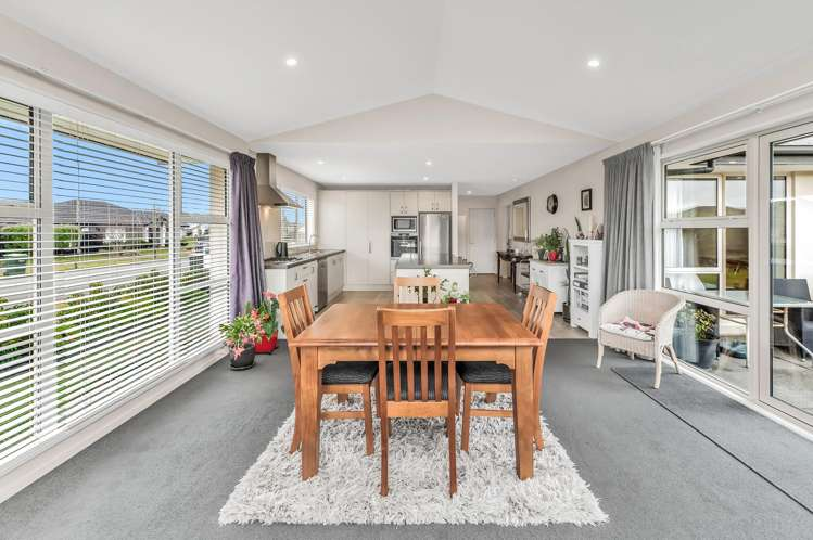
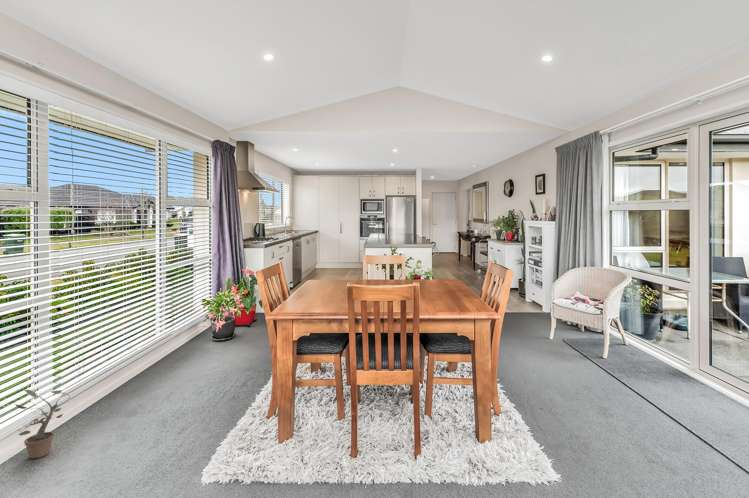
+ potted plant (45, 418)
